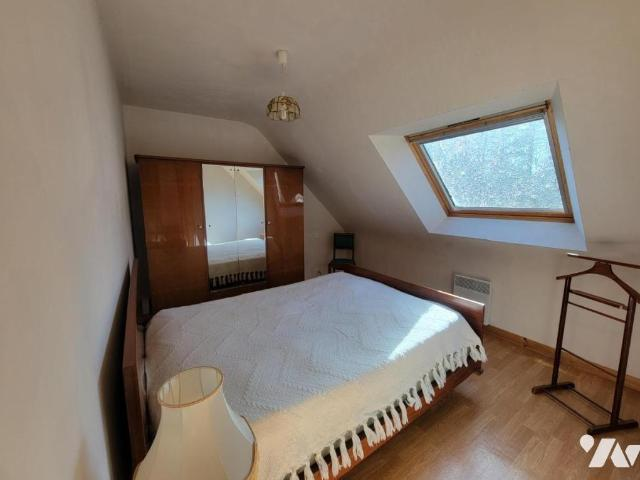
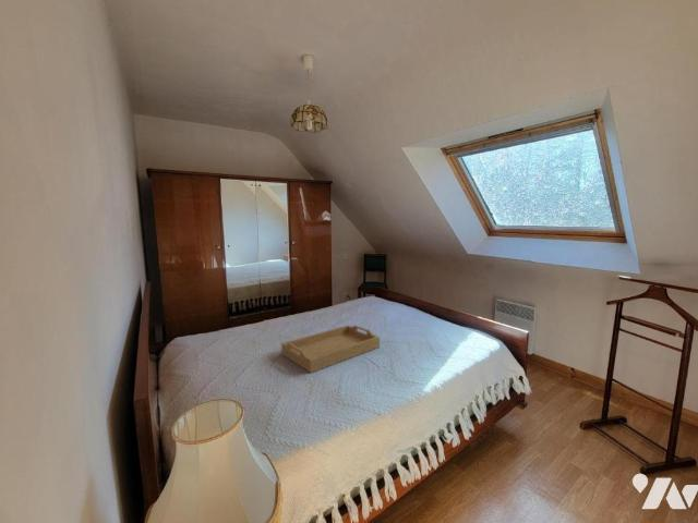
+ serving tray (332, 343)
